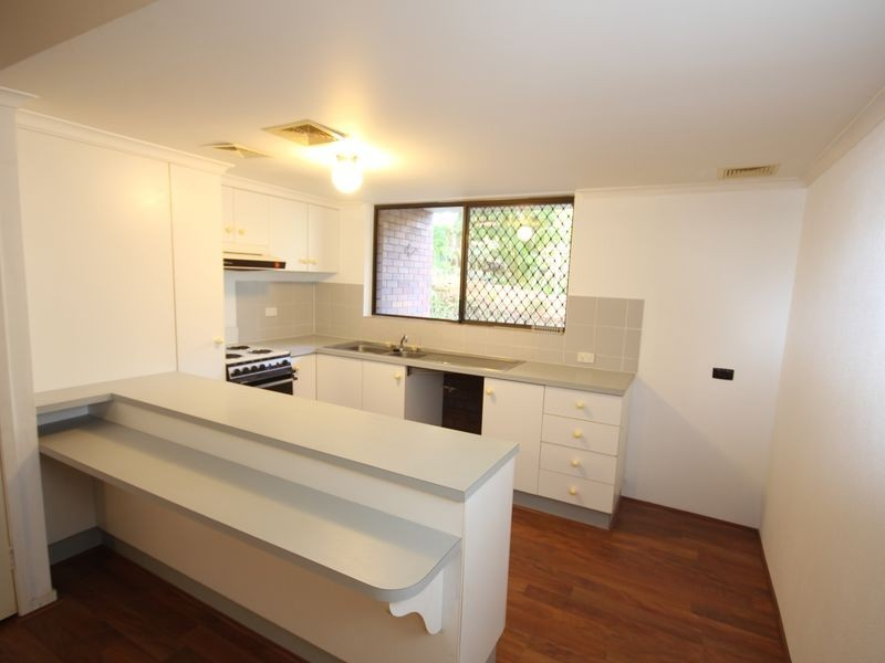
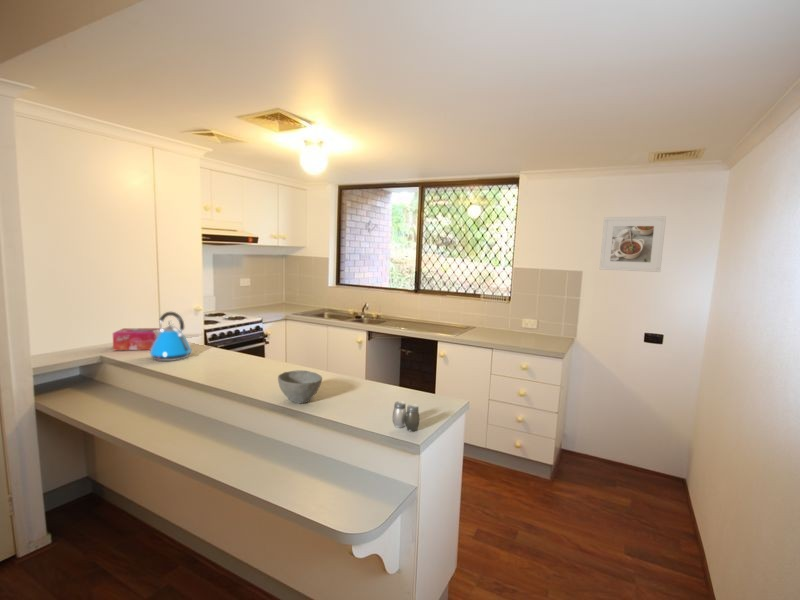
+ salt and pepper shaker (406, 415)
+ tissue box (146, 338)
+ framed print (631, 244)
+ bowl (299, 388)
+ kettle (172, 334)
